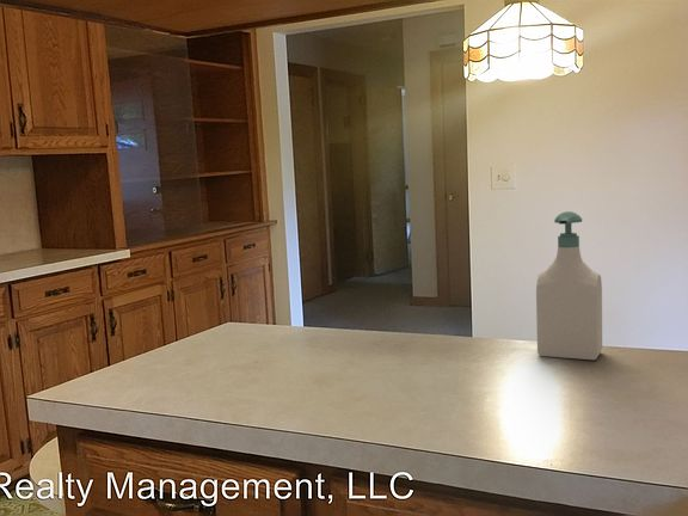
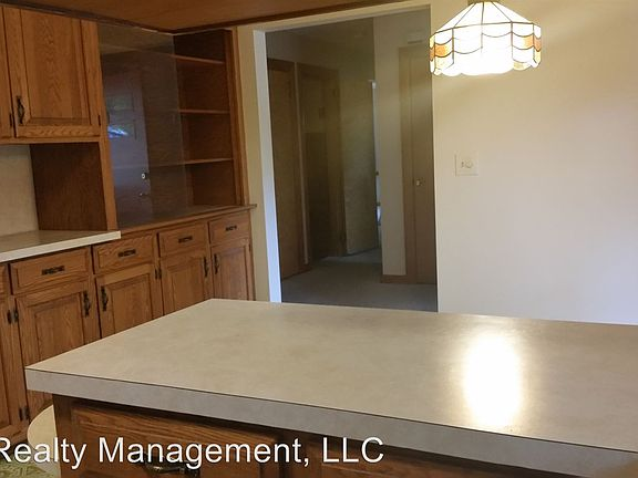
- soap bottle (567, 283)
